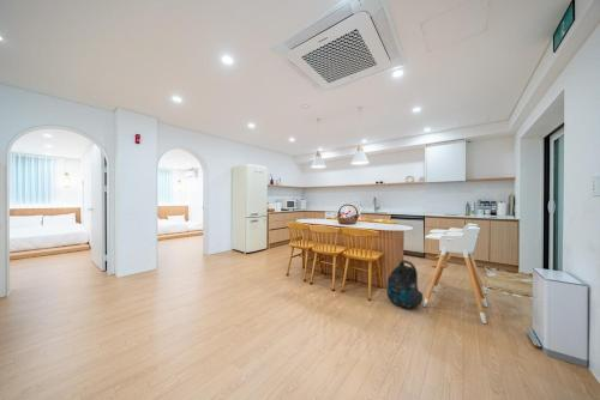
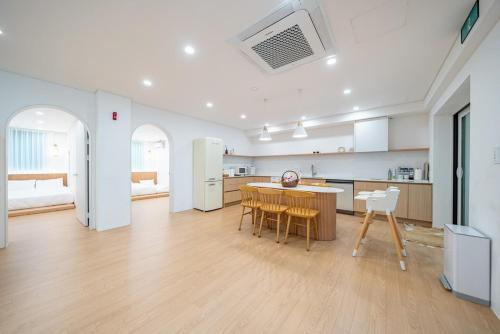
- vacuum cleaner (402, 281)
